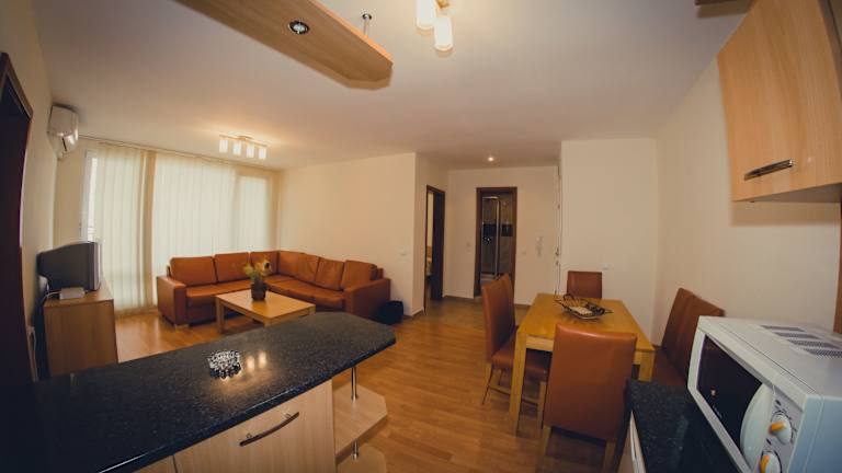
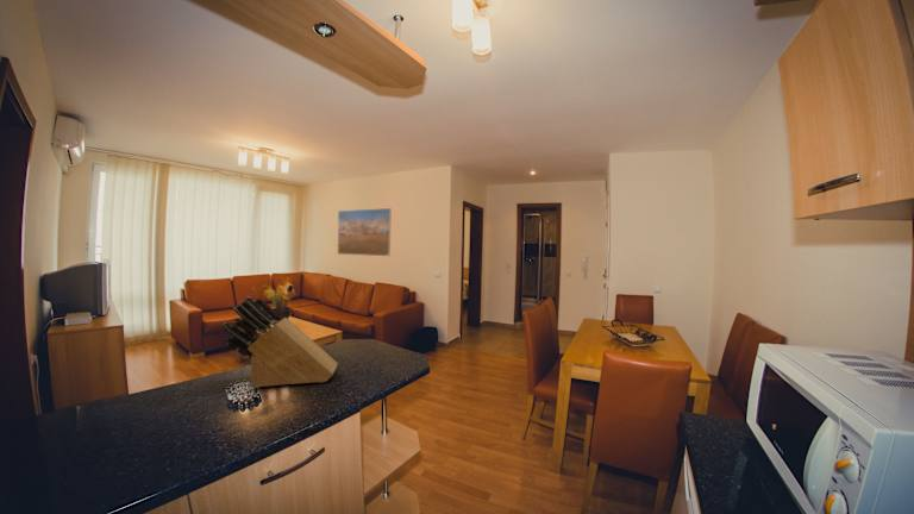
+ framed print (362, 232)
+ knife block (283, 337)
